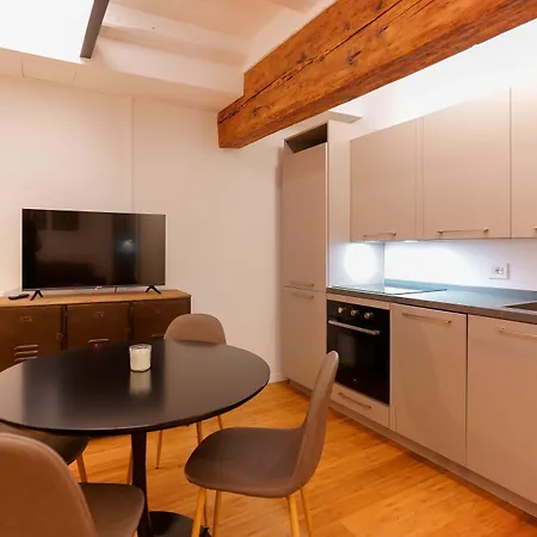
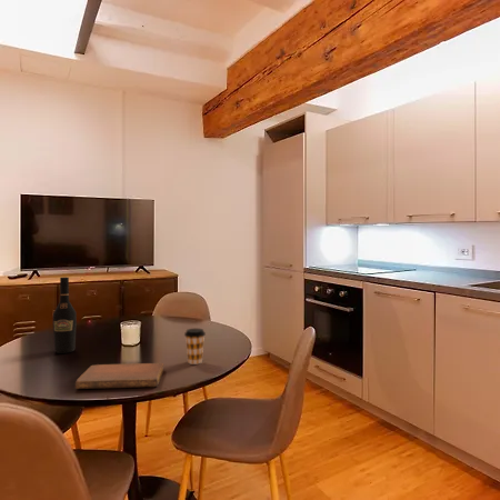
+ coffee cup (194, 346)
+ wine bottle (64, 313)
+ notebook (122, 374)
